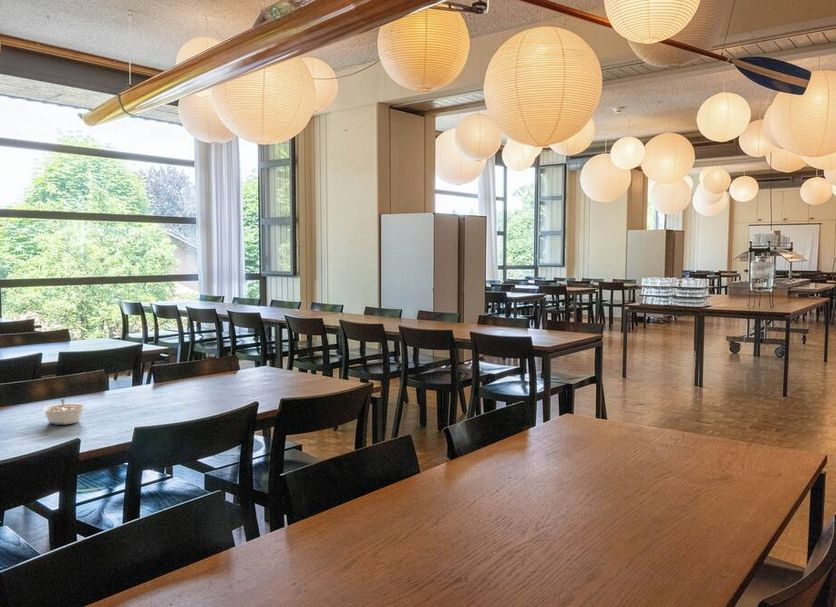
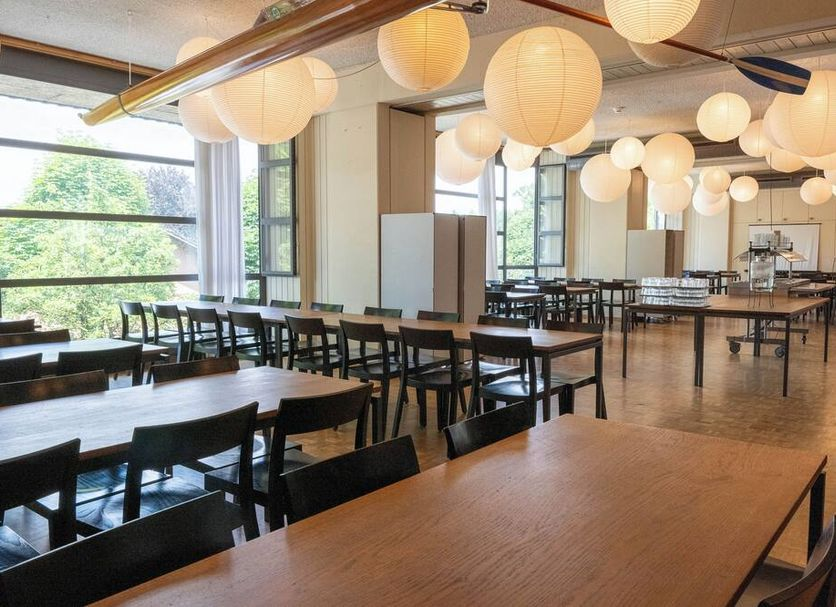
- legume (63, 412)
